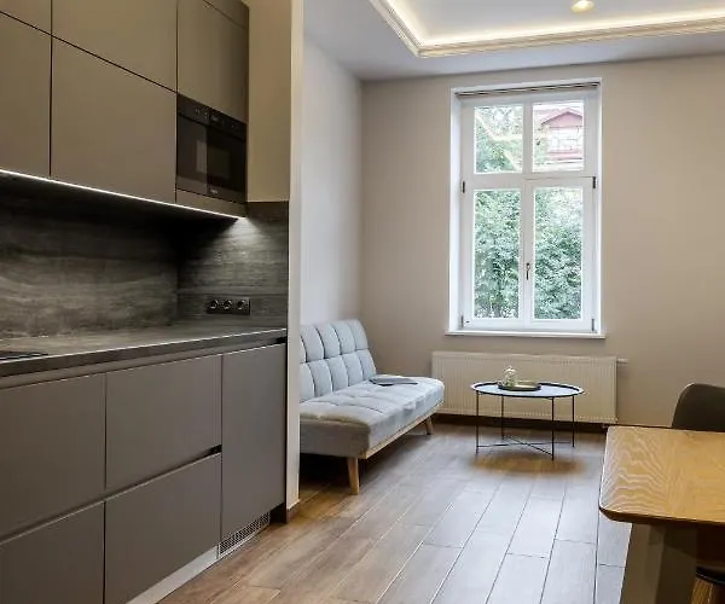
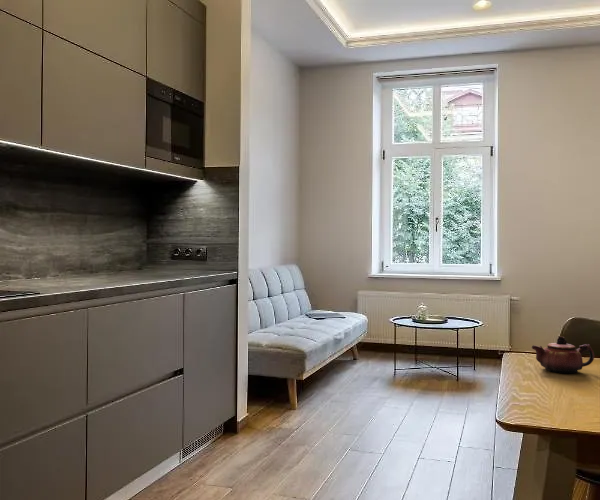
+ teapot (562, 353)
